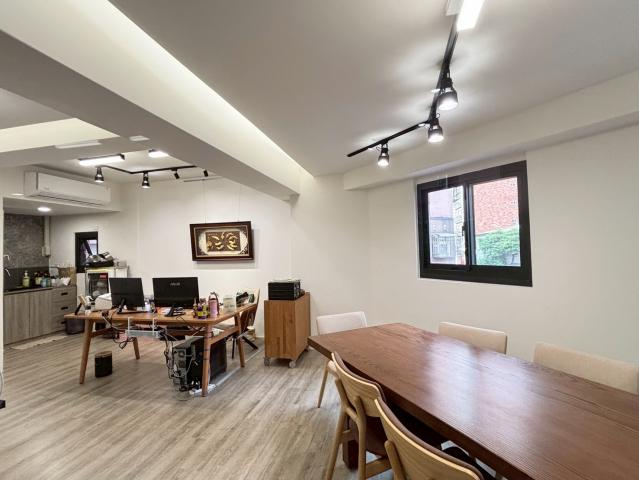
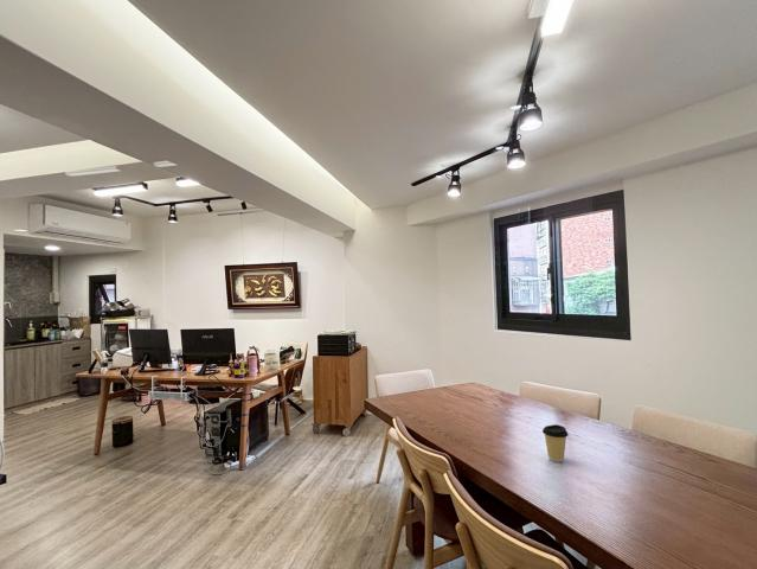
+ coffee cup (554, 442)
